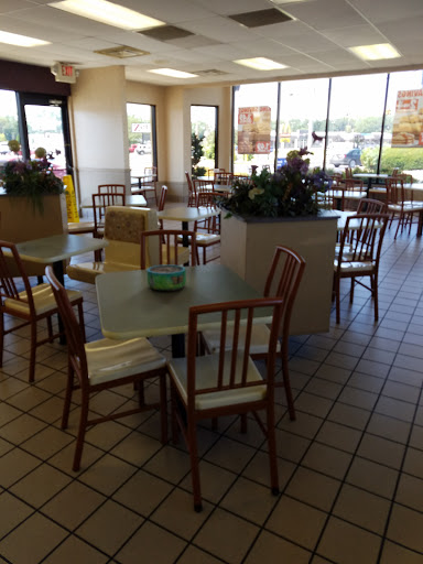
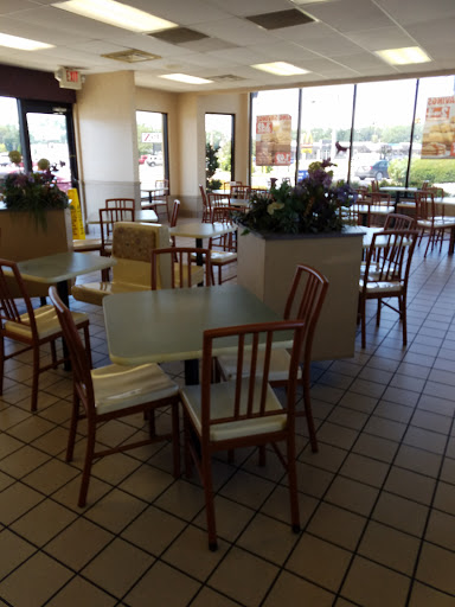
- decorative bowl (166, 276)
